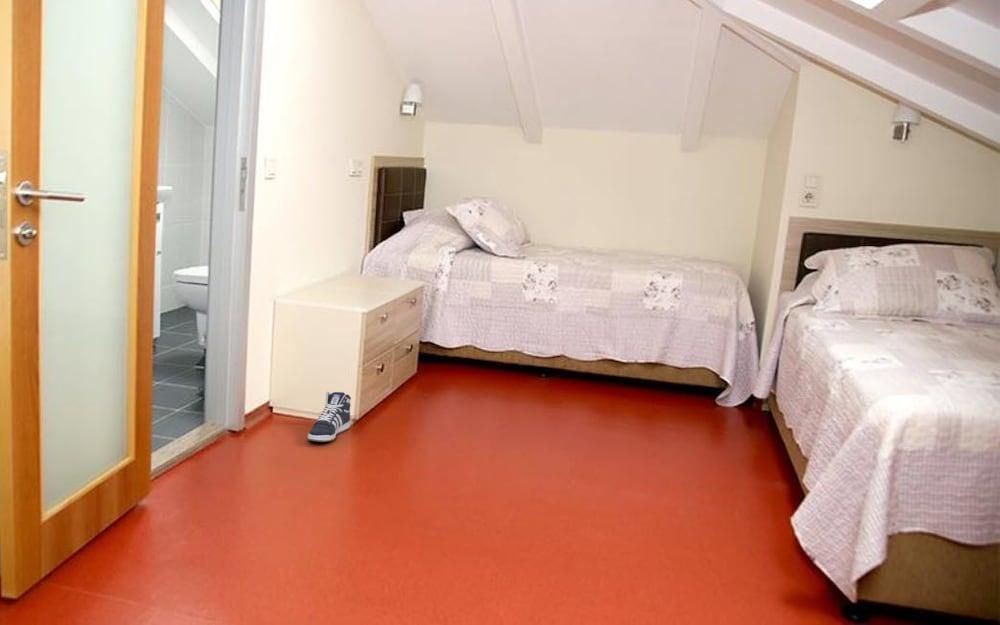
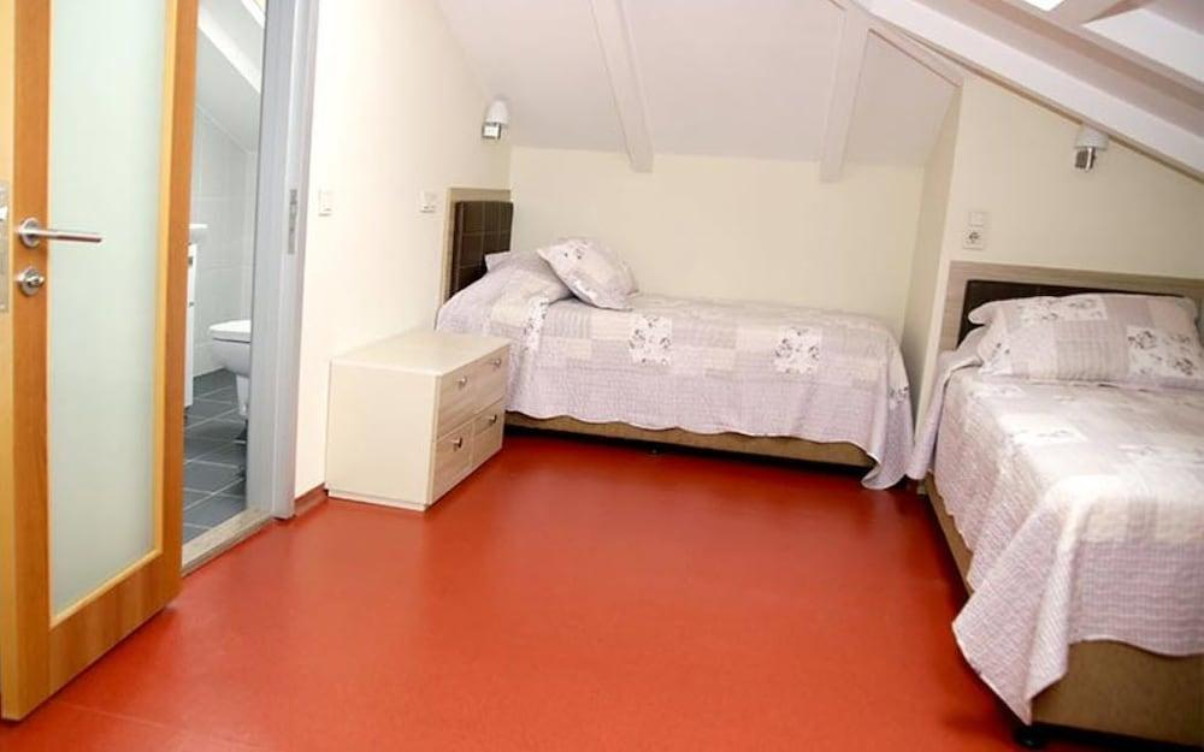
- sneaker (329, 415)
